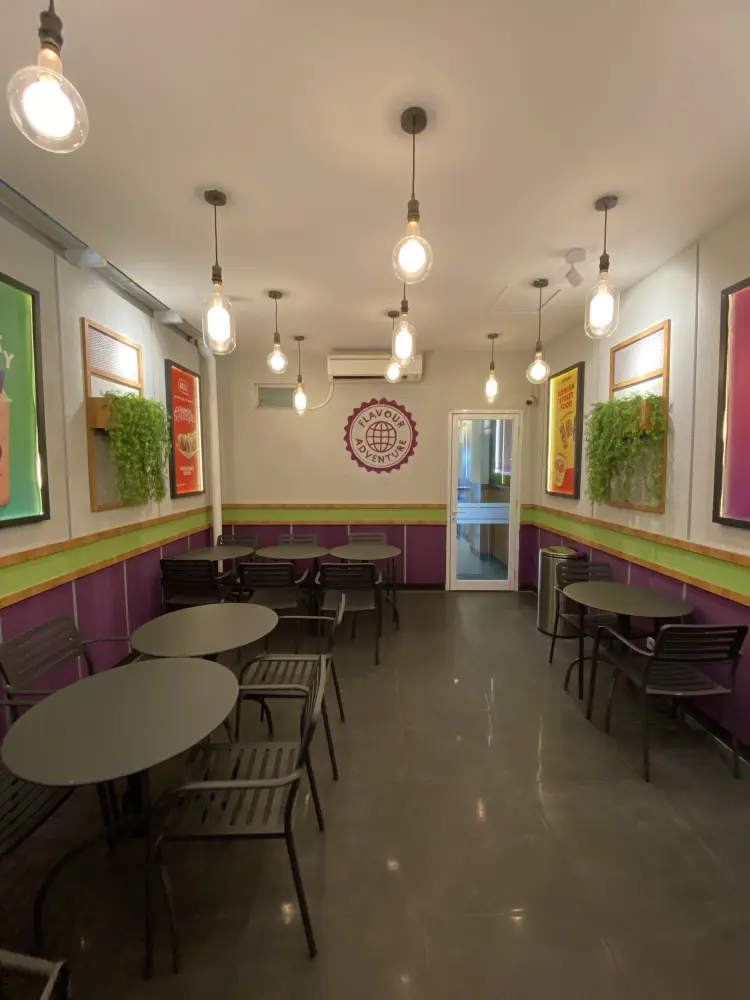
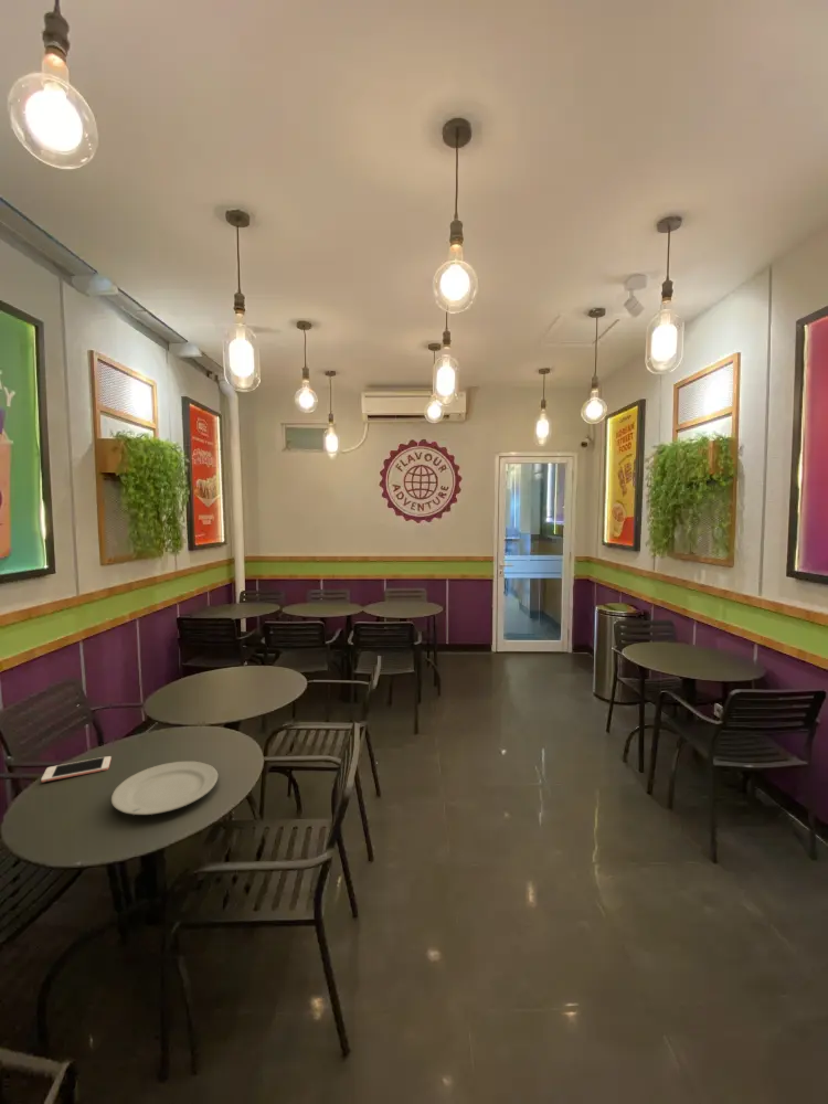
+ chinaware (167, 788)
+ cell phone (77, 768)
